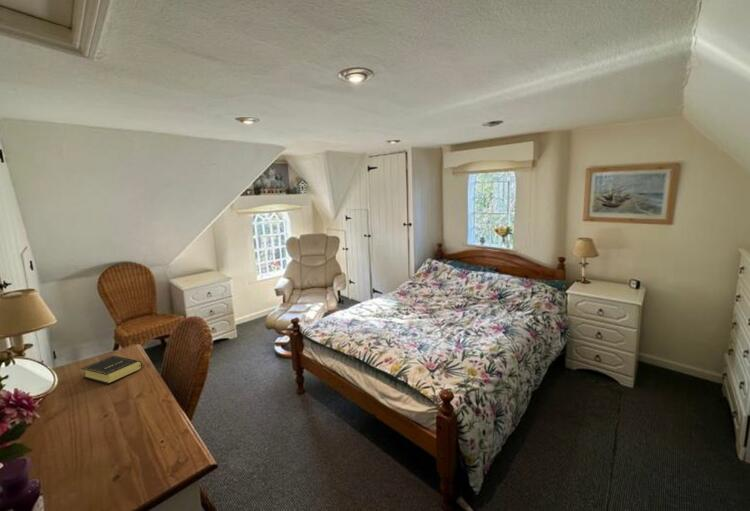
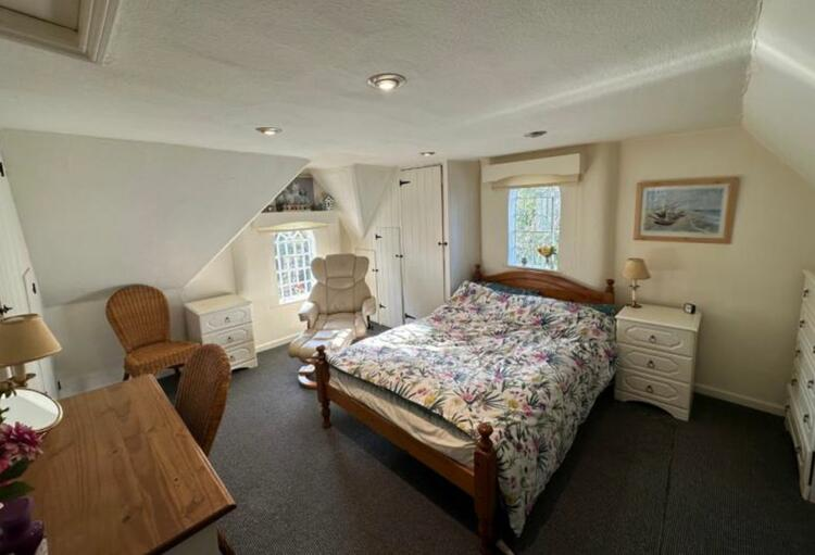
- book (111, 368)
